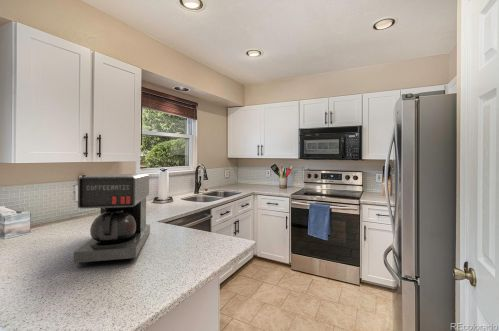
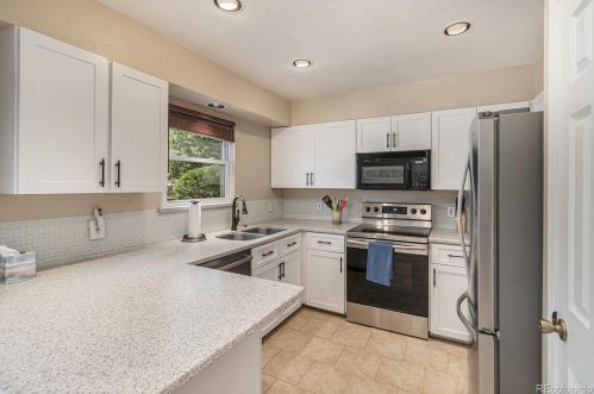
- coffee maker (119, 211)
